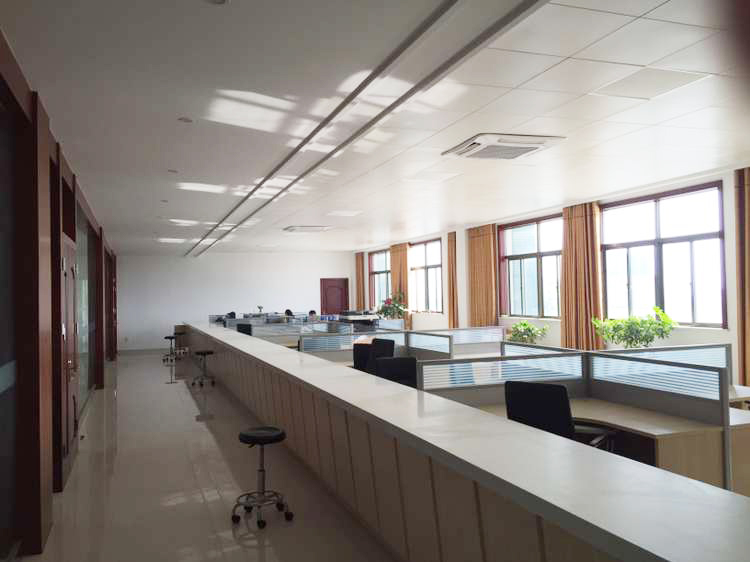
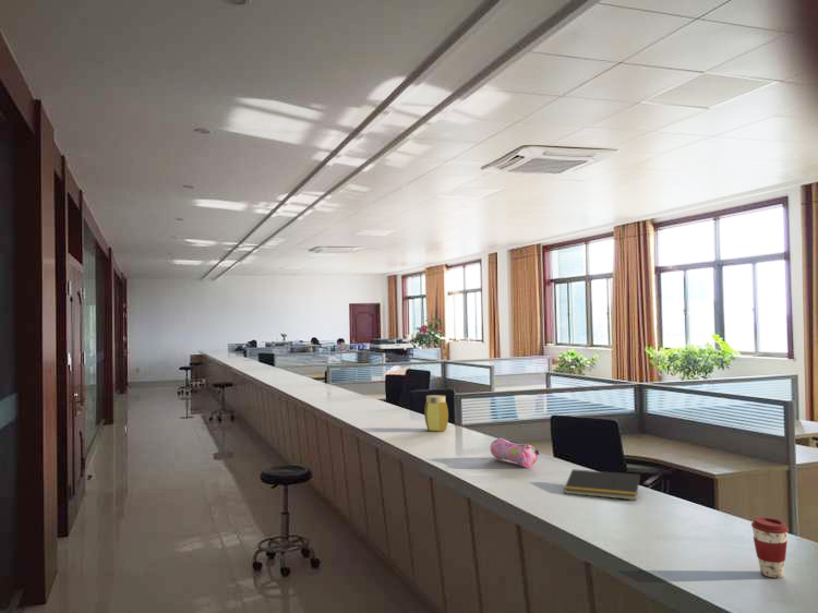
+ jar (436, 412)
+ coffee cup (770, 546)
+ notepad (602, 483)
+ pencil case (514, 452)
